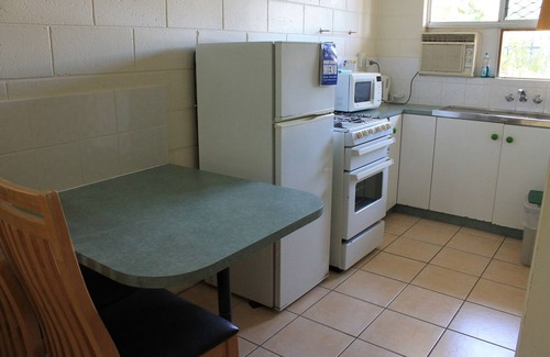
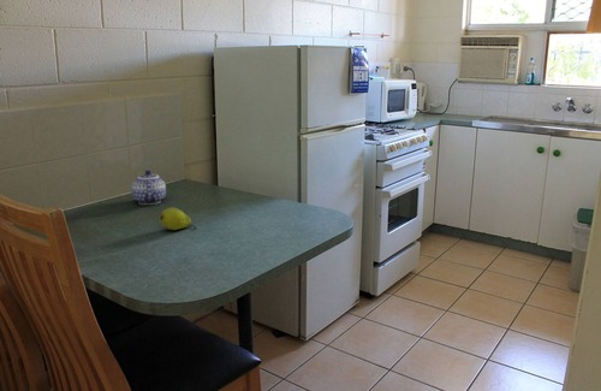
+ teapot (148, 185)
+ fruit (178, 218)
